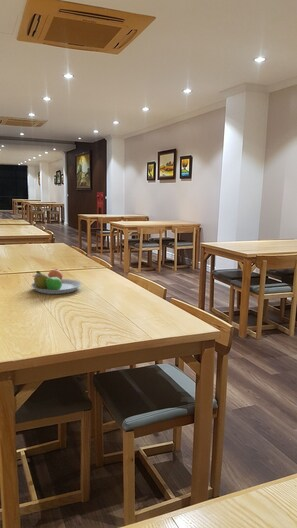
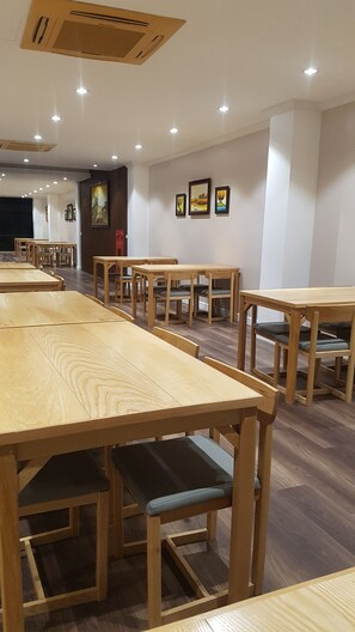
- fruit bowl (55, 279)
